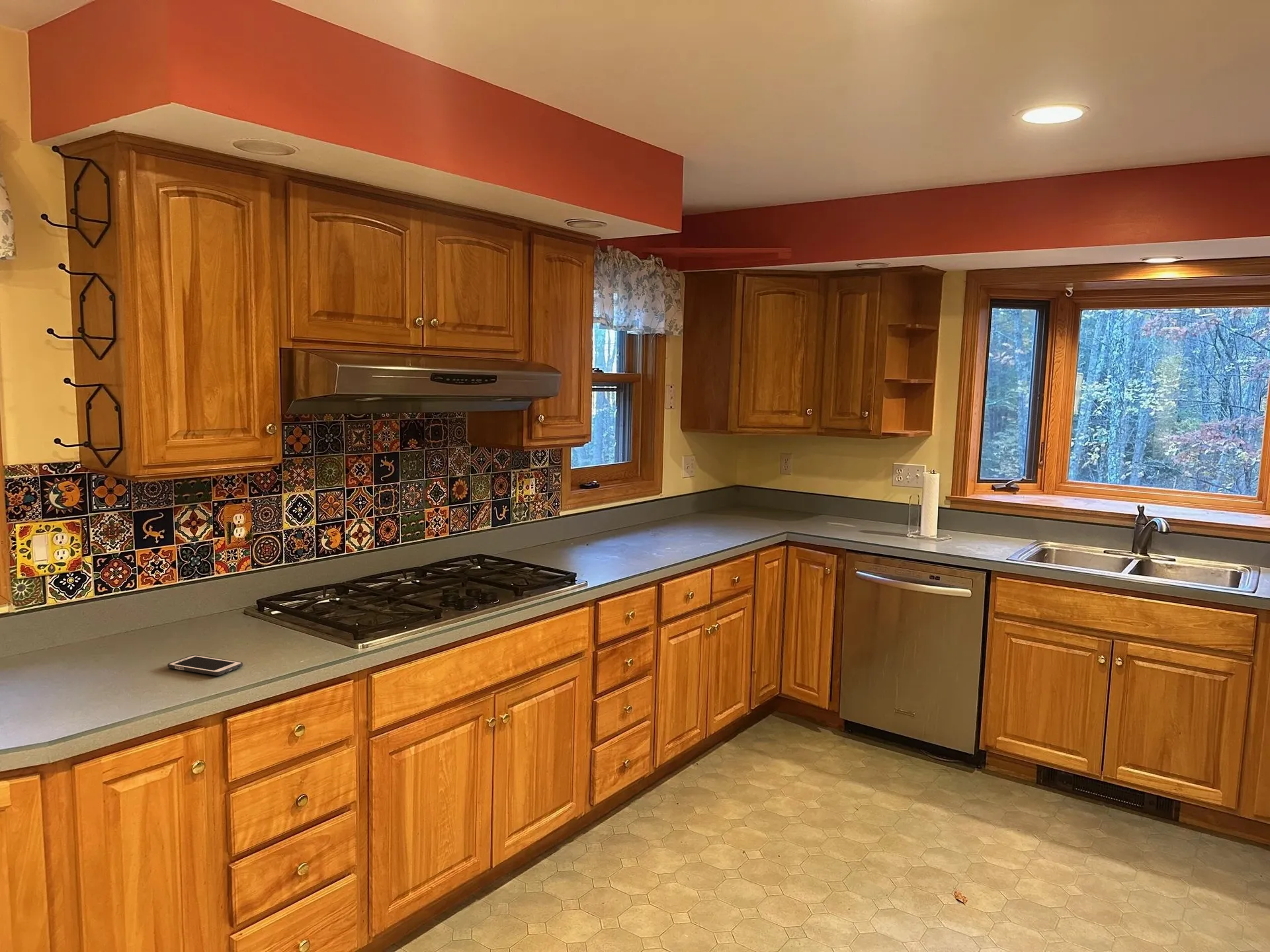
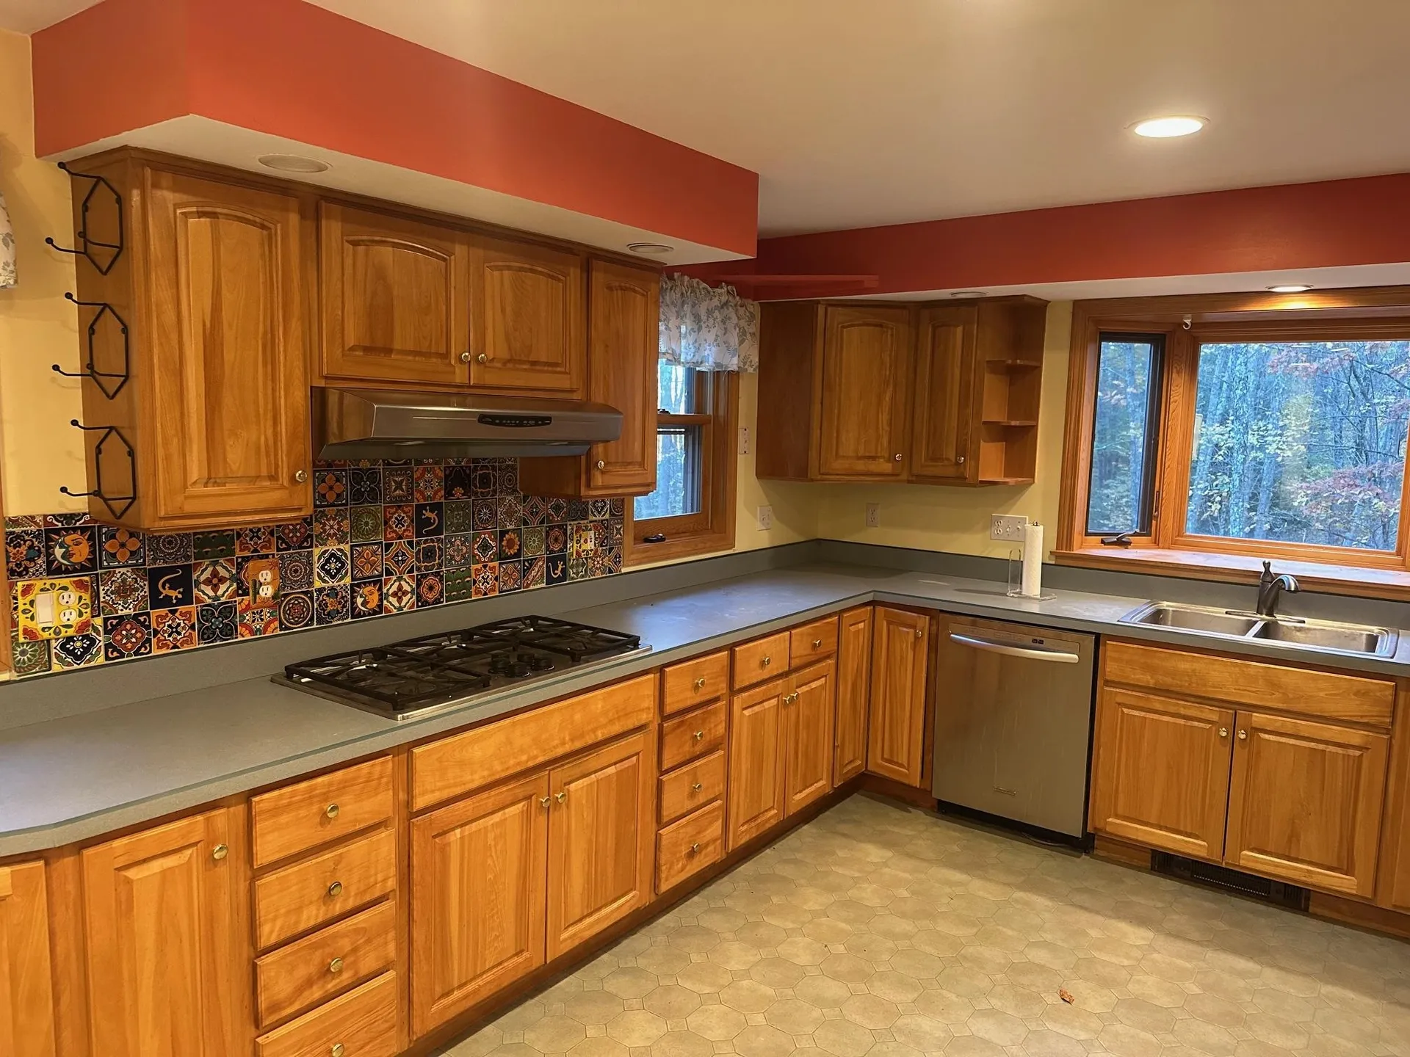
- cell phone (205, 665)
